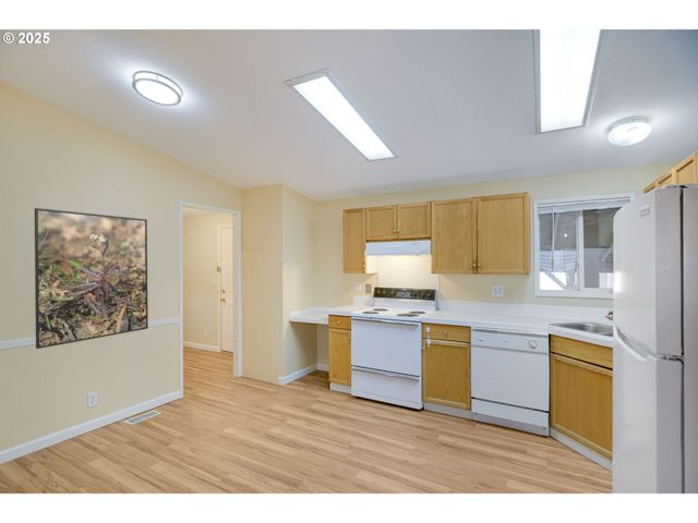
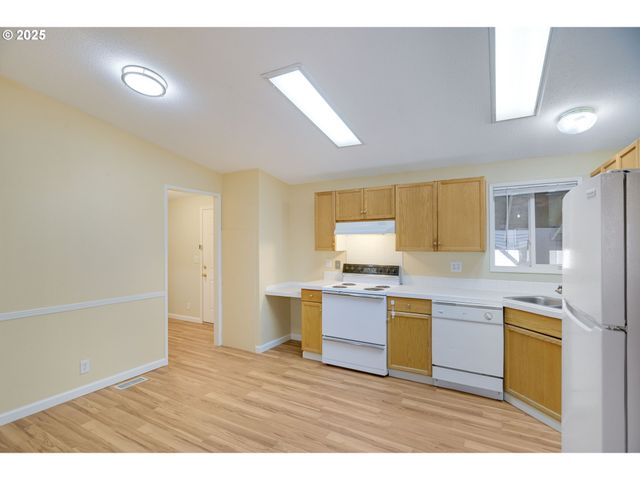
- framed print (98, 276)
